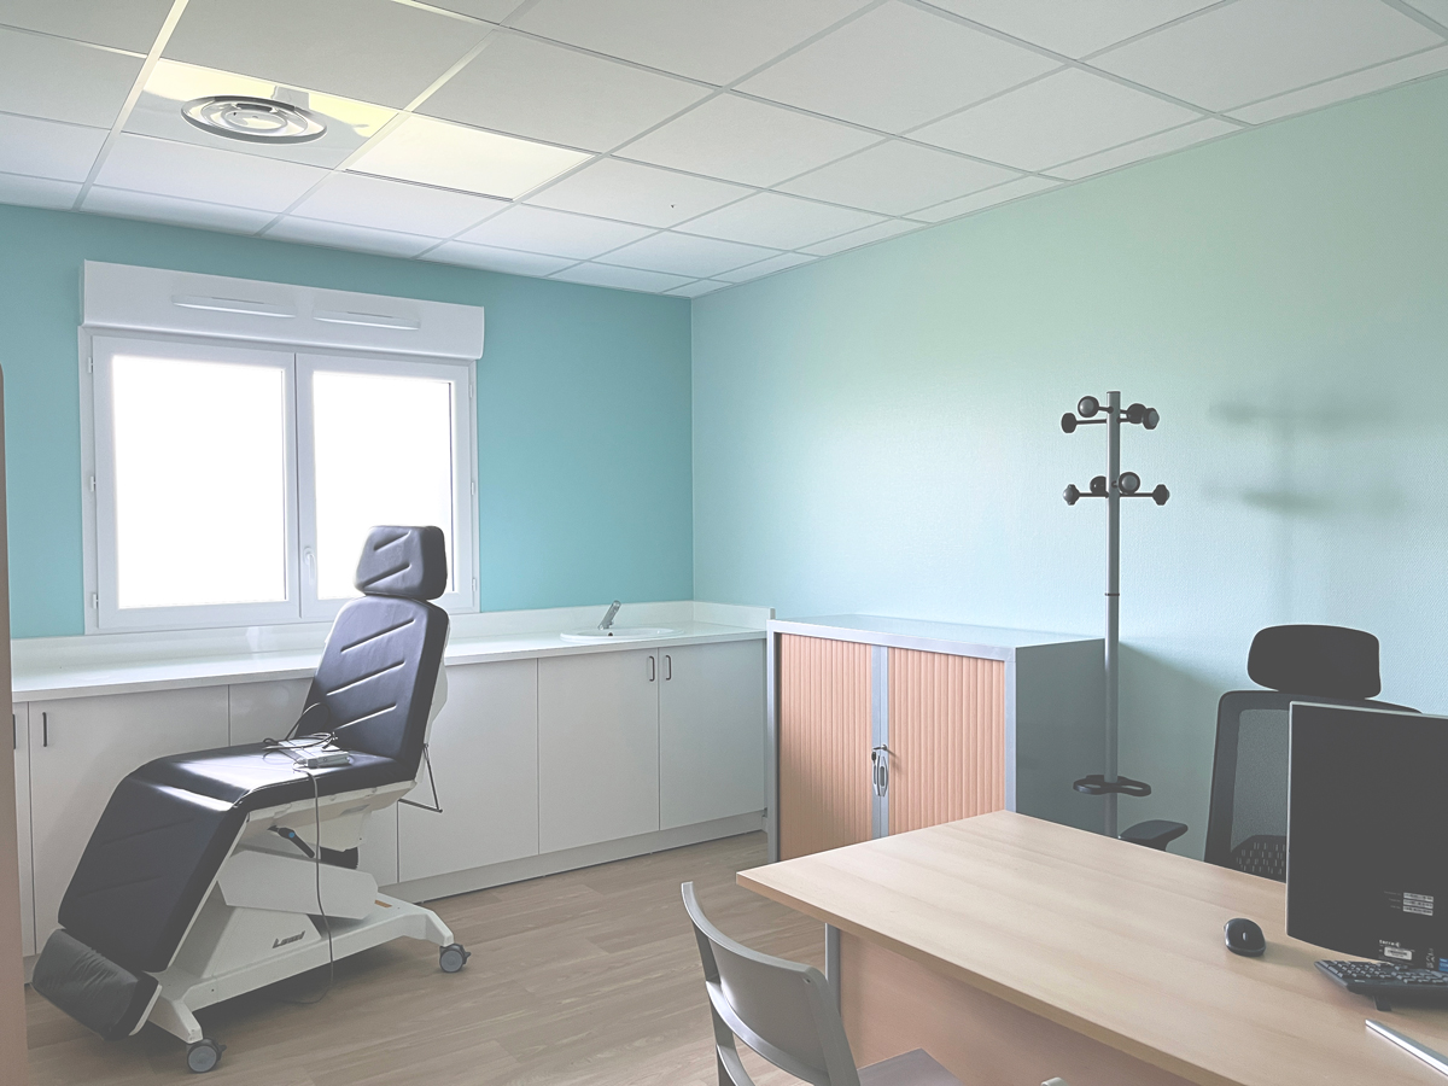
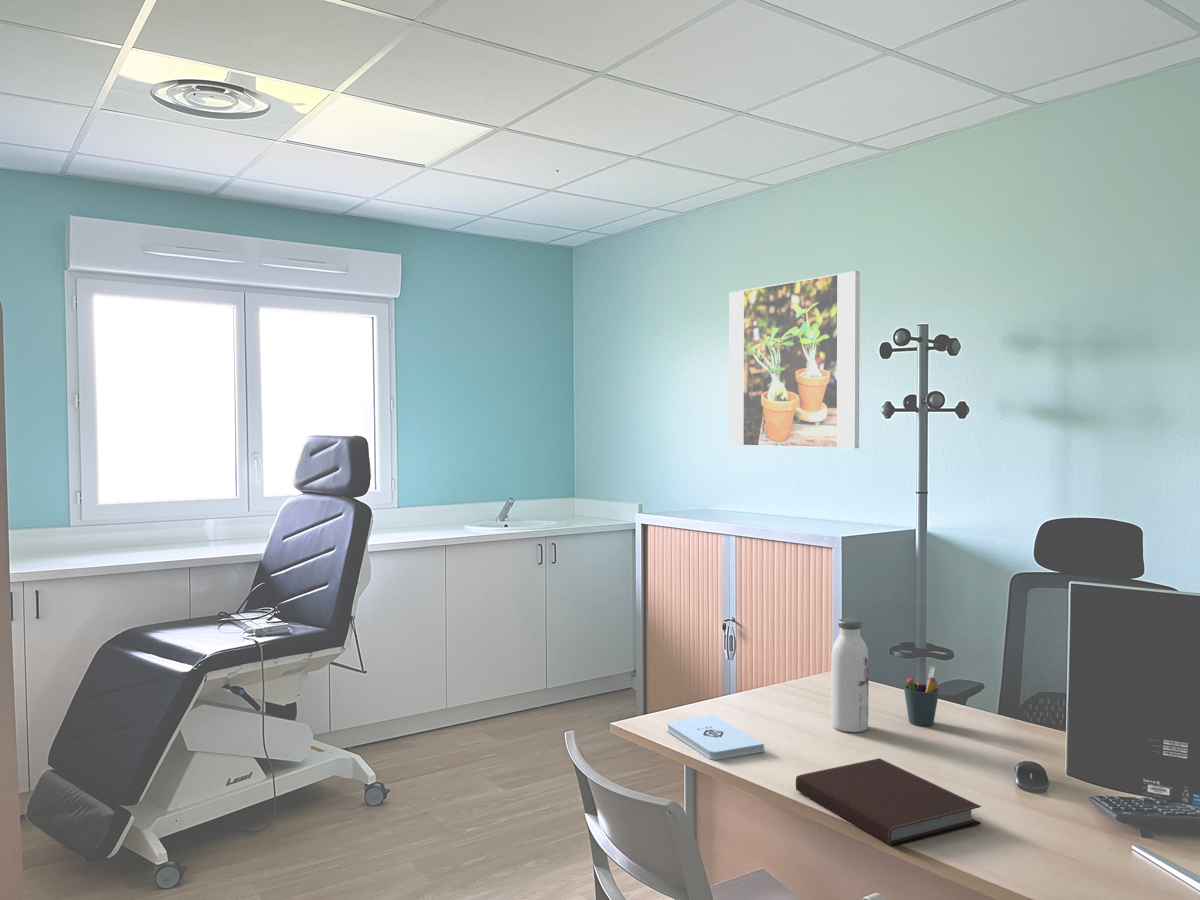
+ notepad (712, 736)
+ water bottle (849, 673)
+ pen holder (921, 695)
+ notebook (884, 798)
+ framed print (789, 364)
